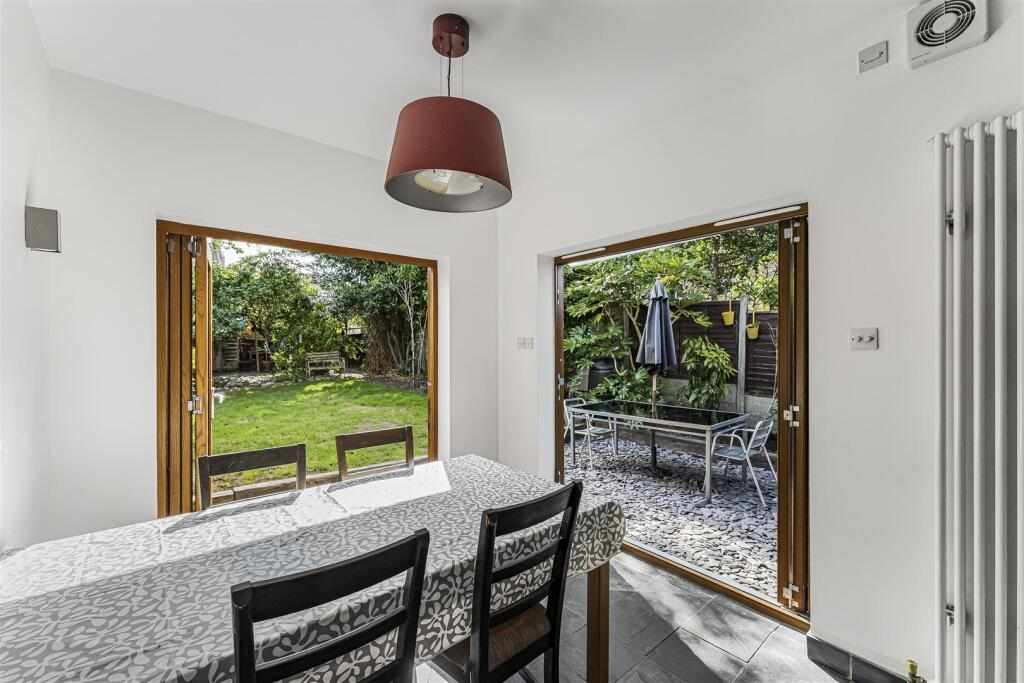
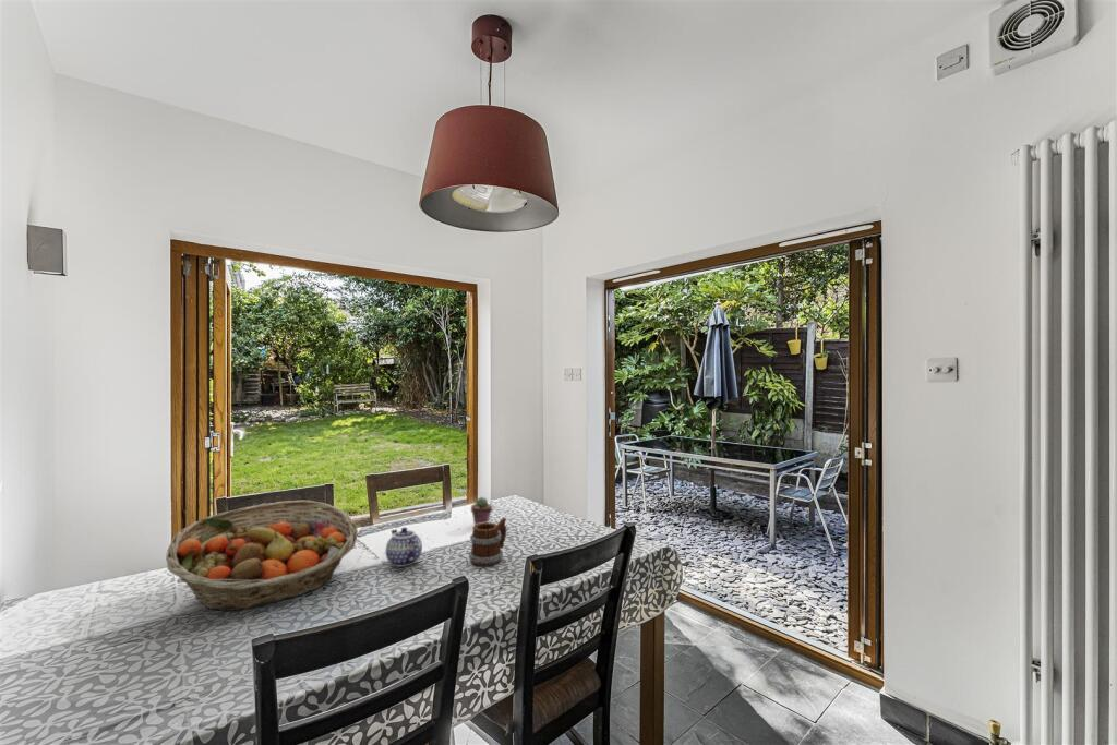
+ fruit basket (269, 550)
+ mug (489, 540)
+ potted succulent (481, 510)
+ teapot (404, 544)
